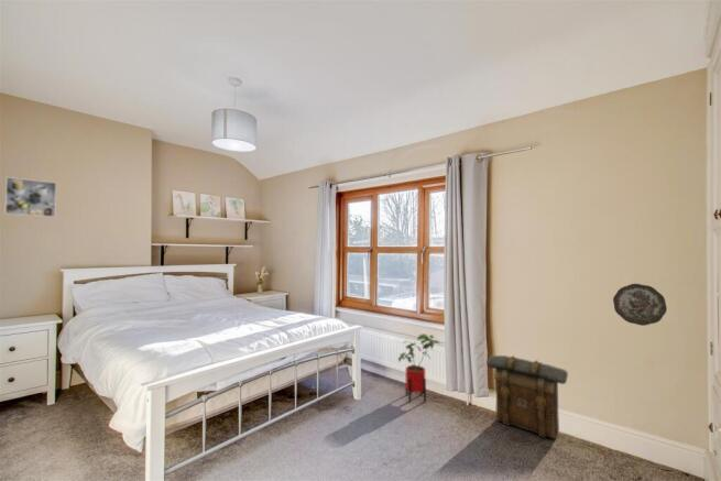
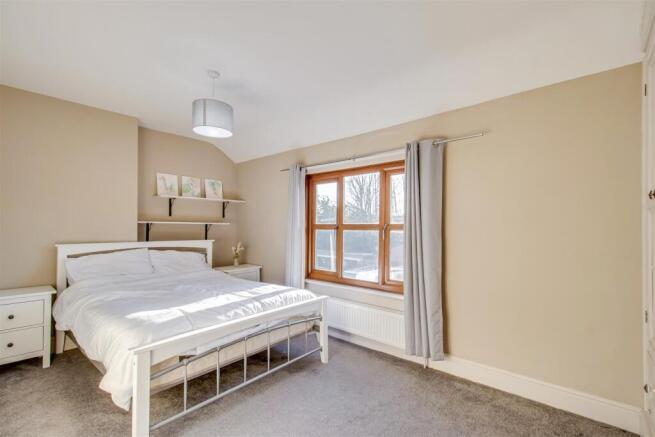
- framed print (31, 197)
- decorative plate (638, 304)
- house plant (416, 365)
- backpack (525, 392)
